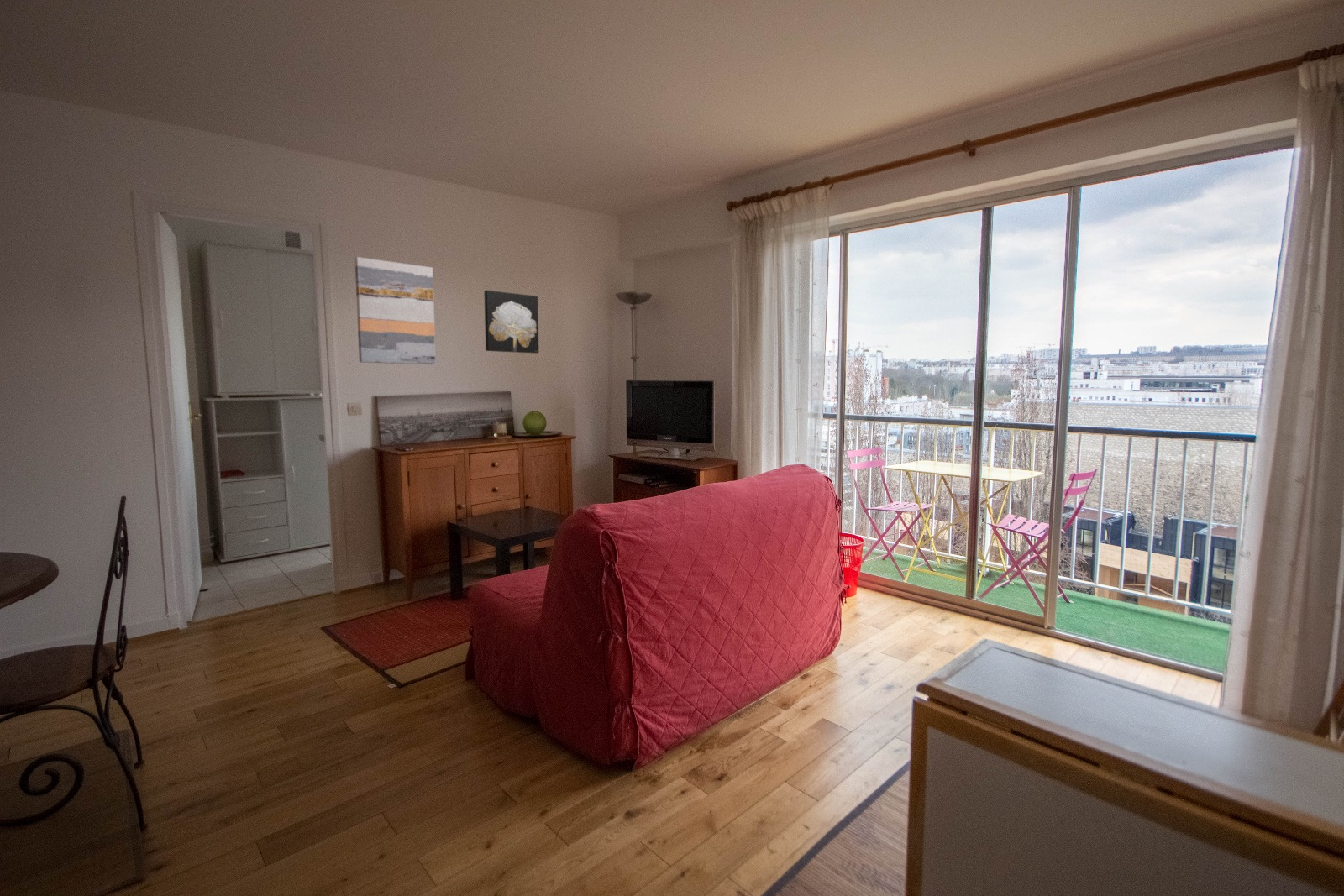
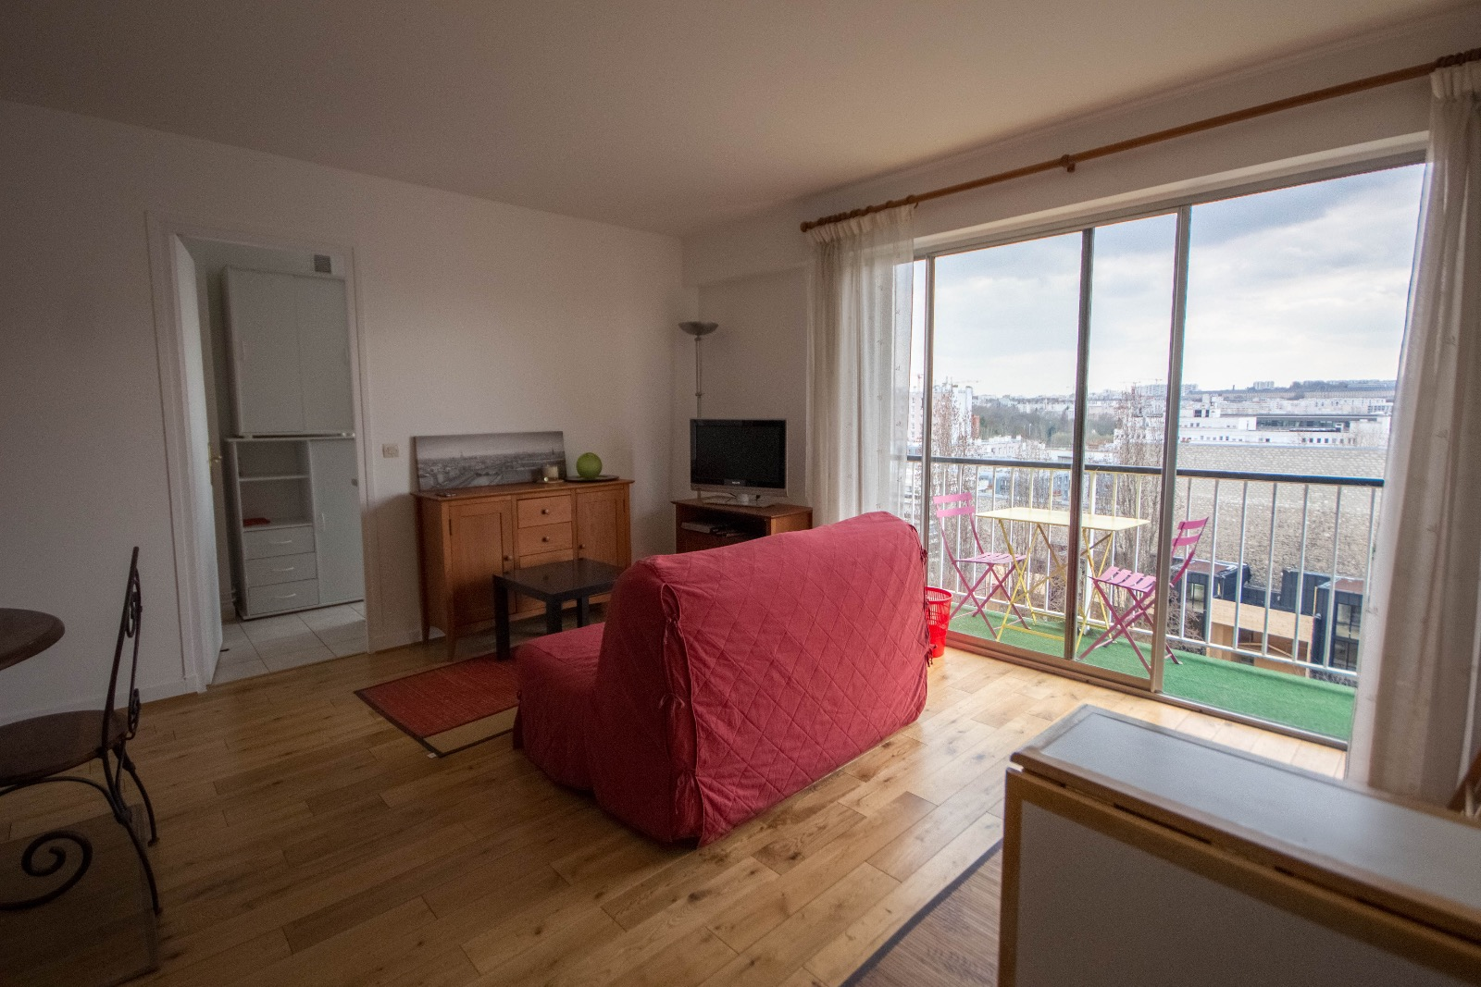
- wall art (512, 322)
- wall art (396, 313)
